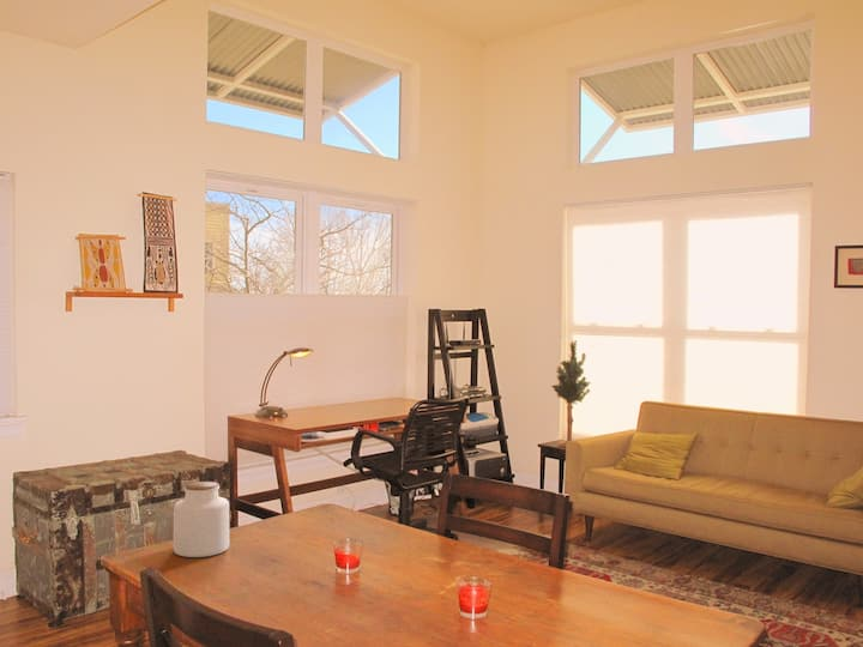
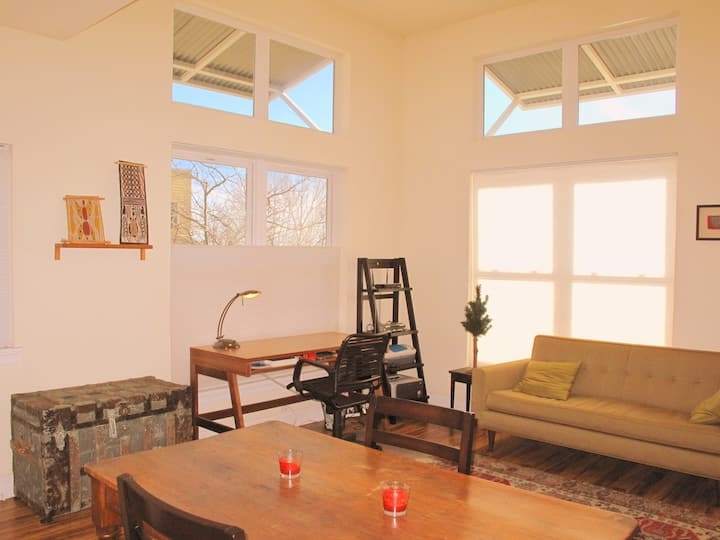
- jar (201, 516)
